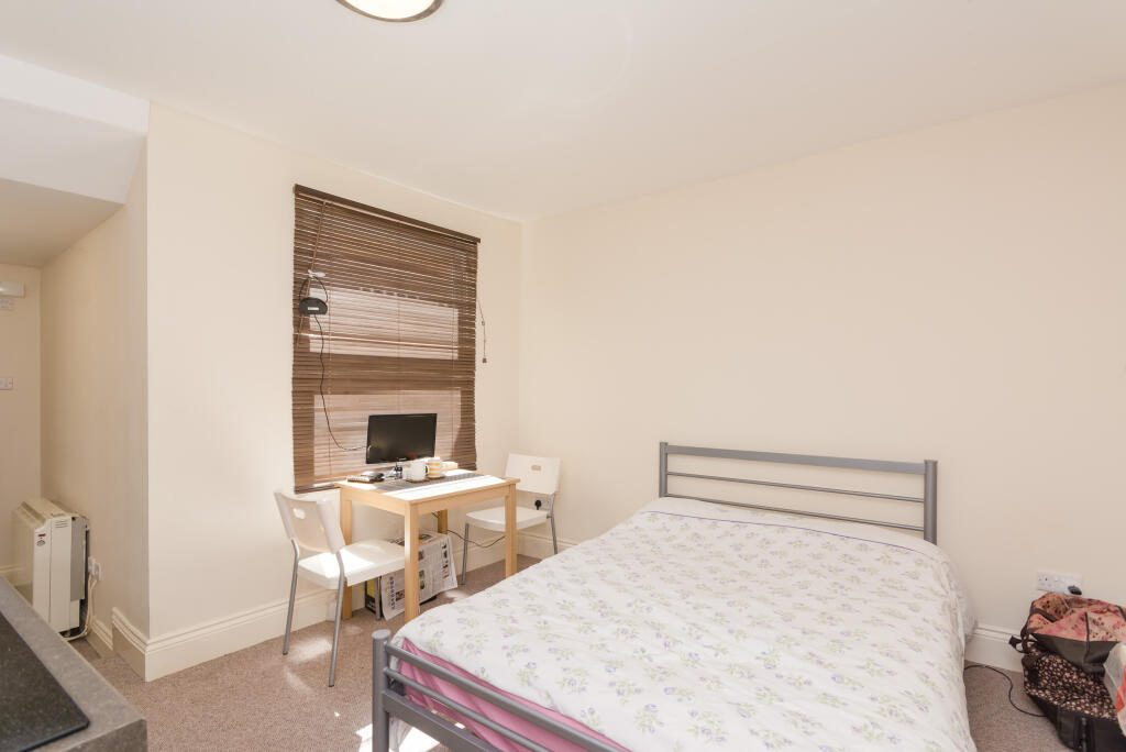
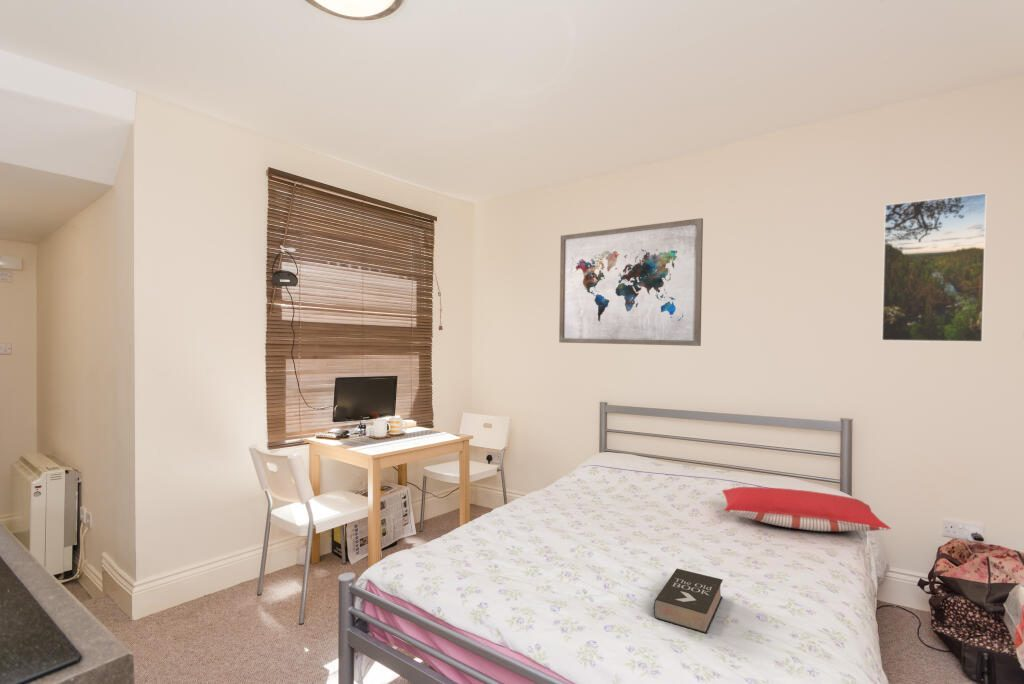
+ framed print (931, 270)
+ pillow (797, 508)
+ book (689, 597)
+ wall art (624, 286)
